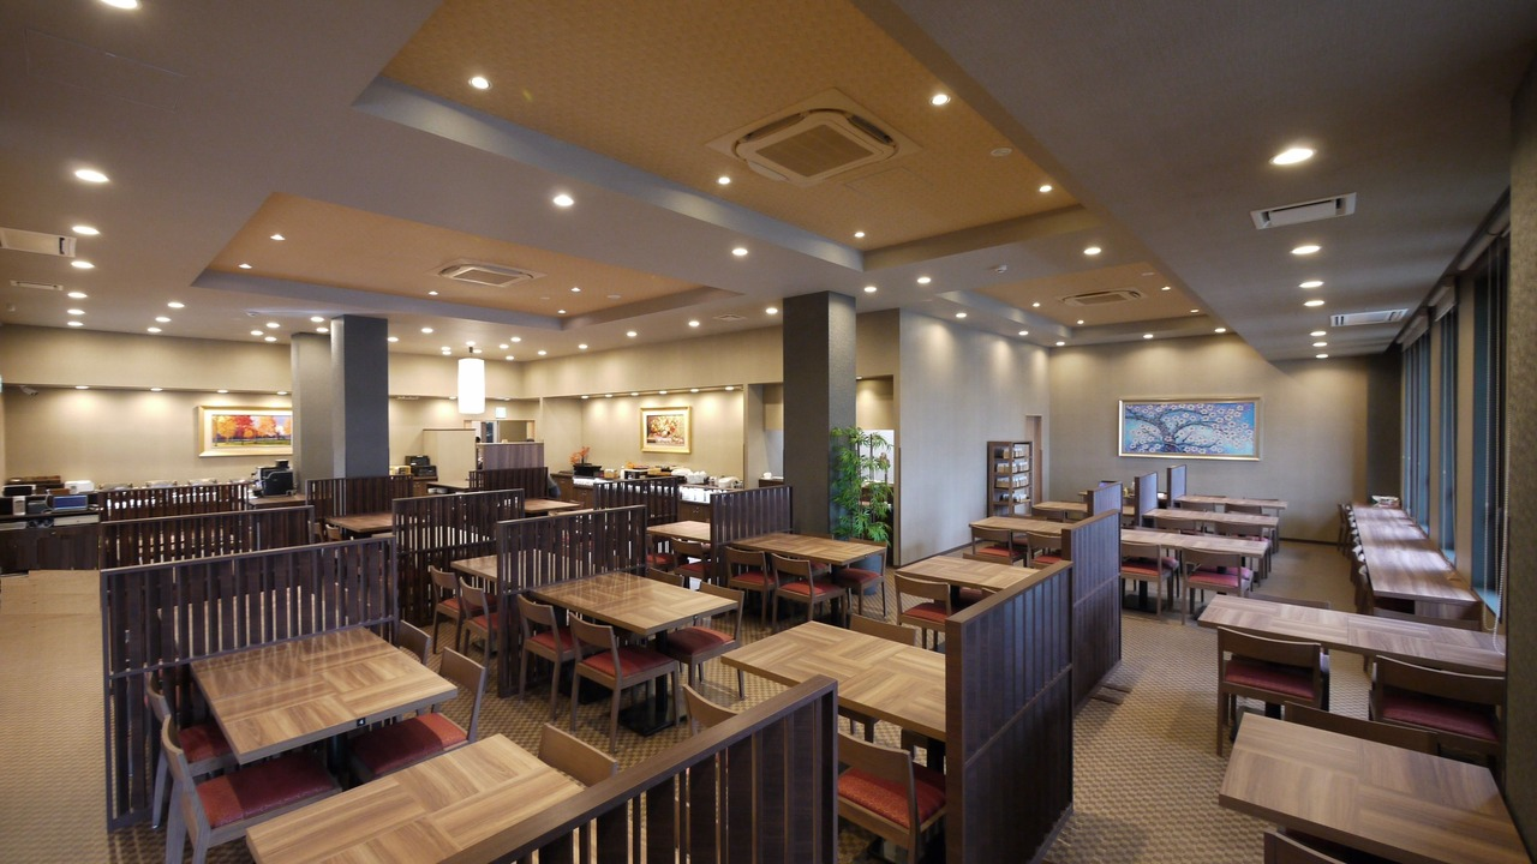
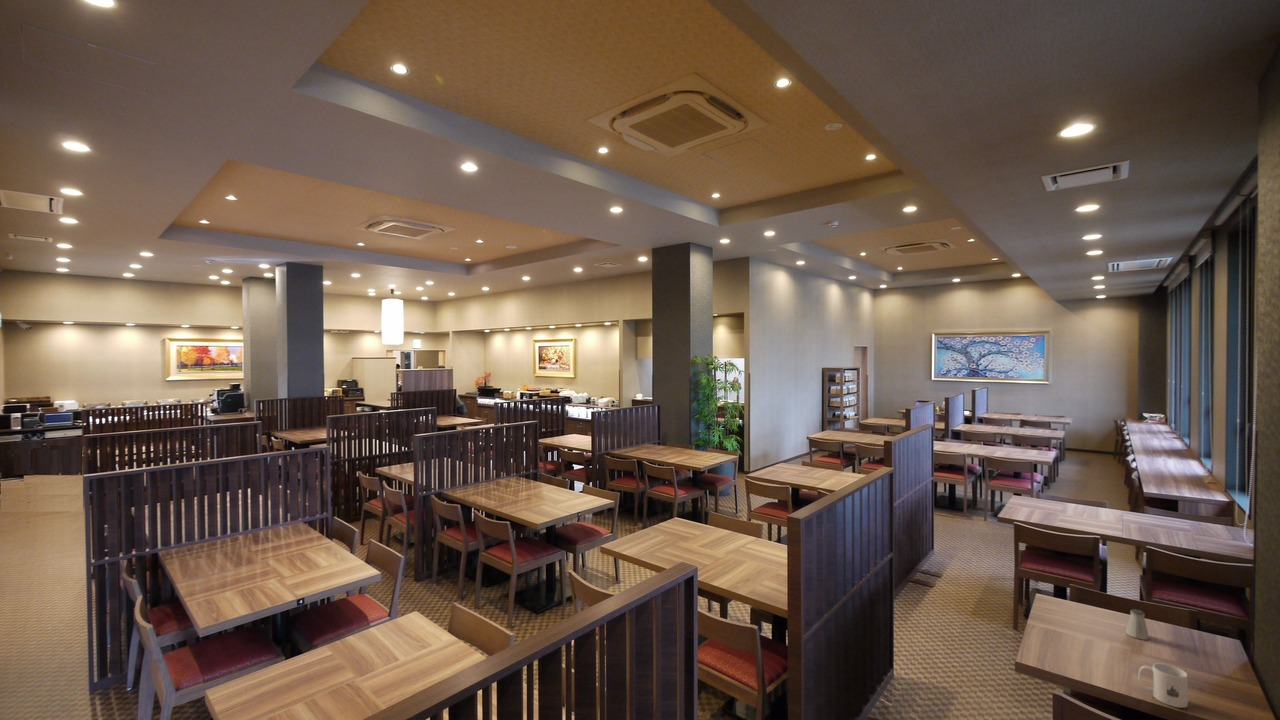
+ mug (1162, 682)
+ saltshaker (1137, 623)
